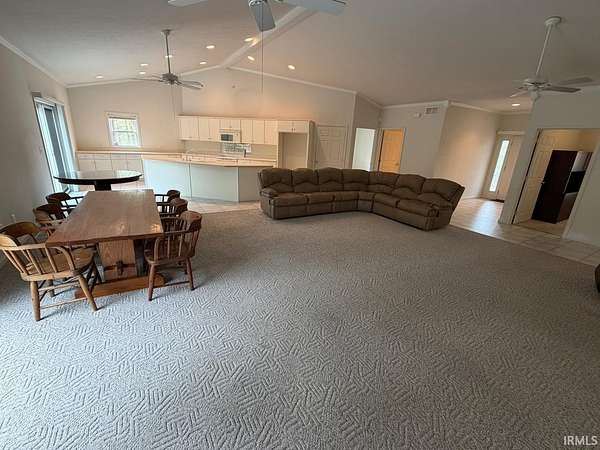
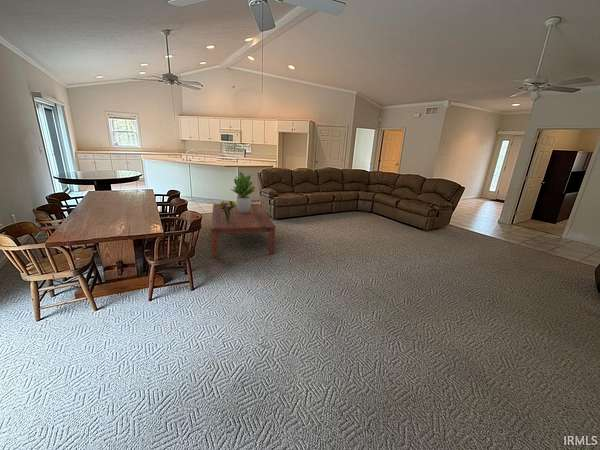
+ coffee table (240, 225)
+ potted plant (244, 192)
+ bouquet (226, 211)
